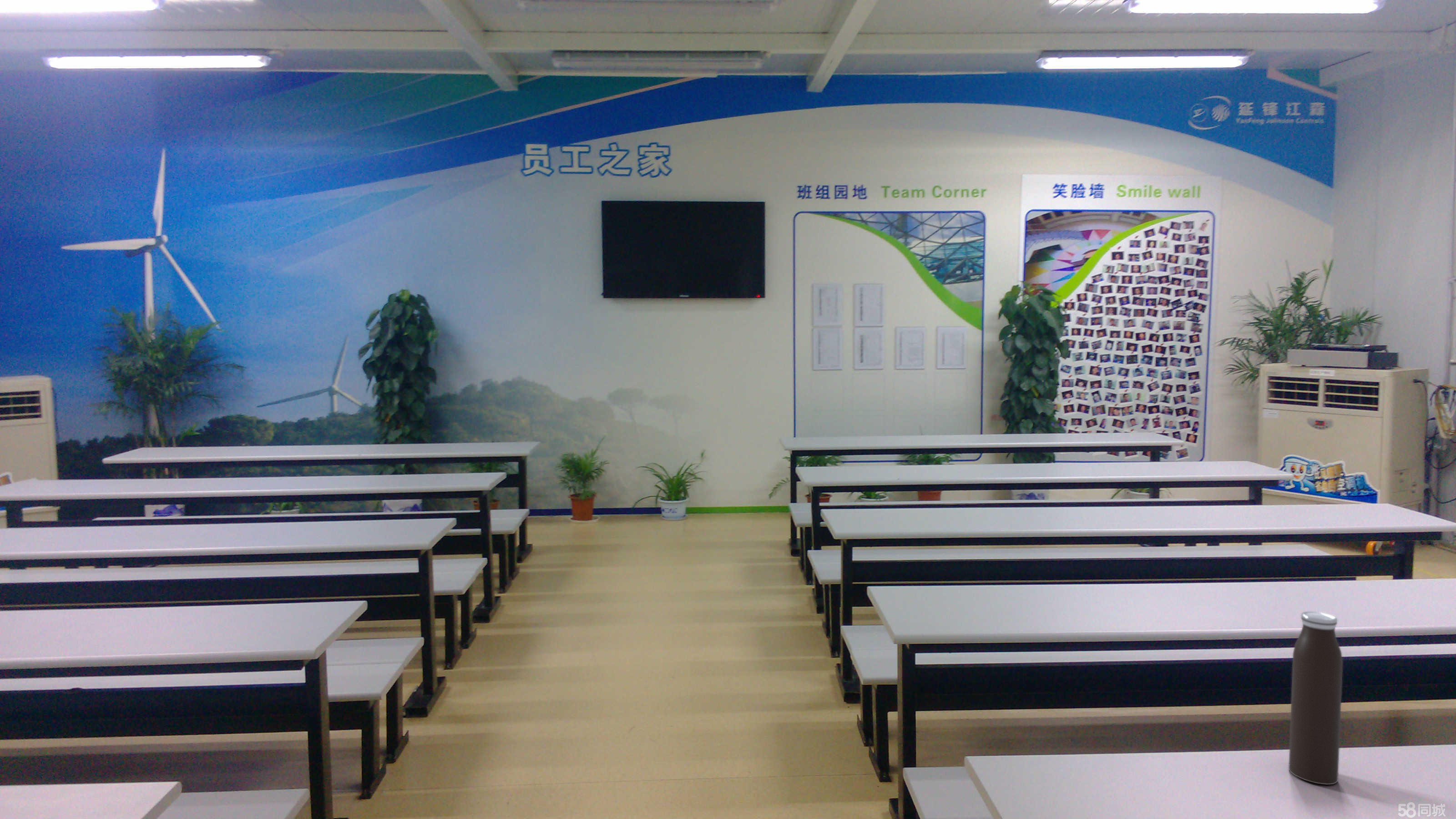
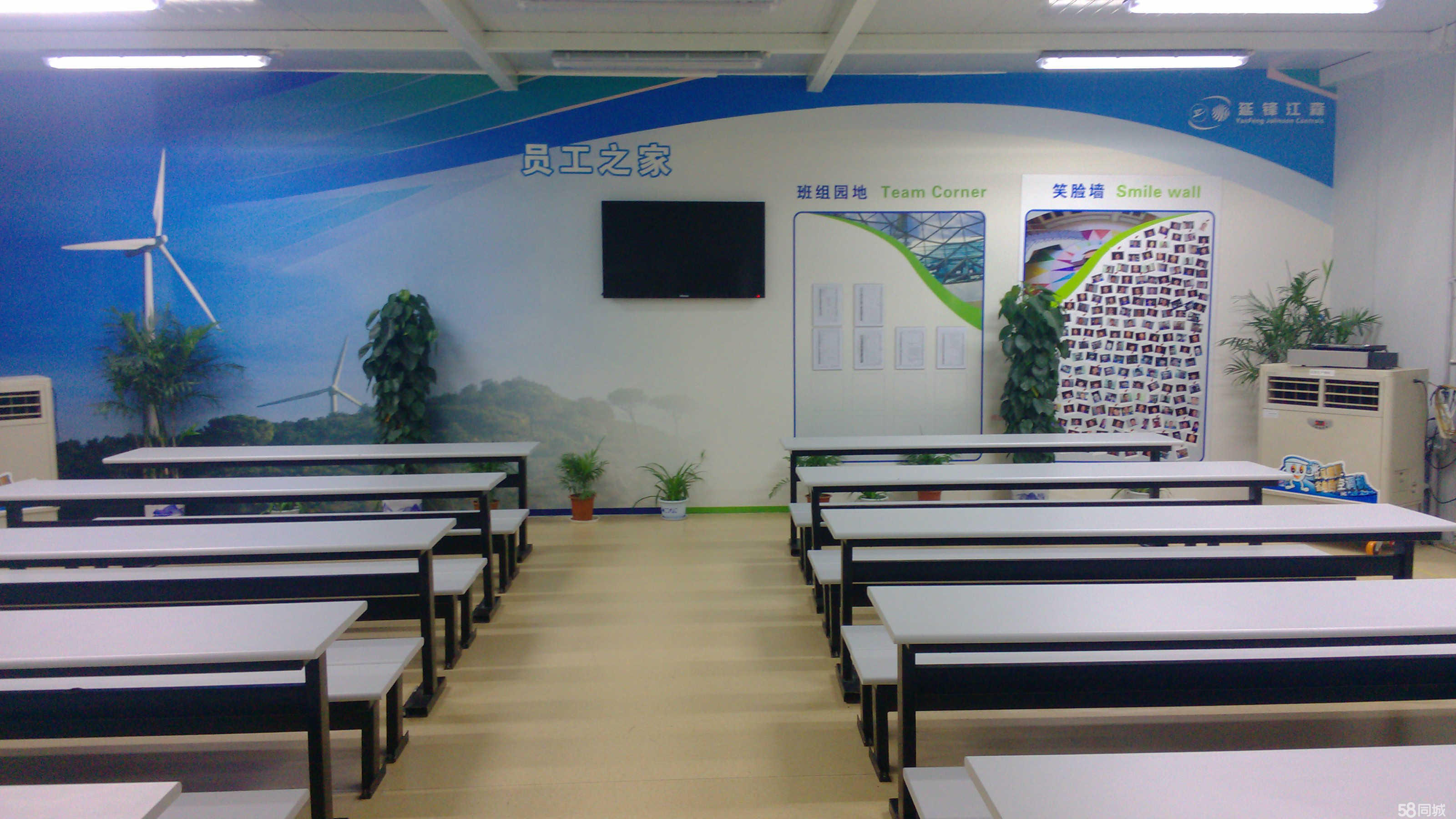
- water bottle (1316, 695)
